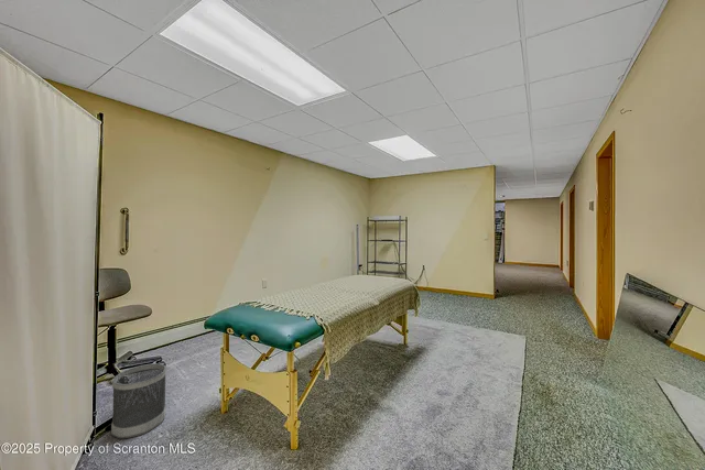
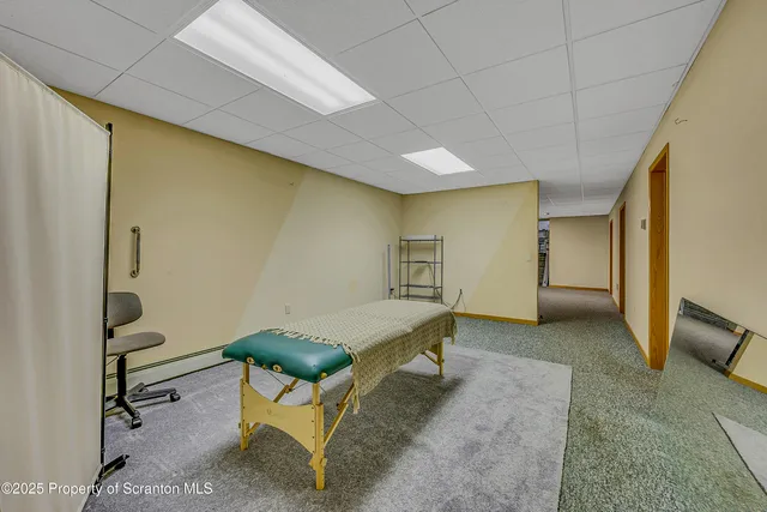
- wastebasket (140, 397)
